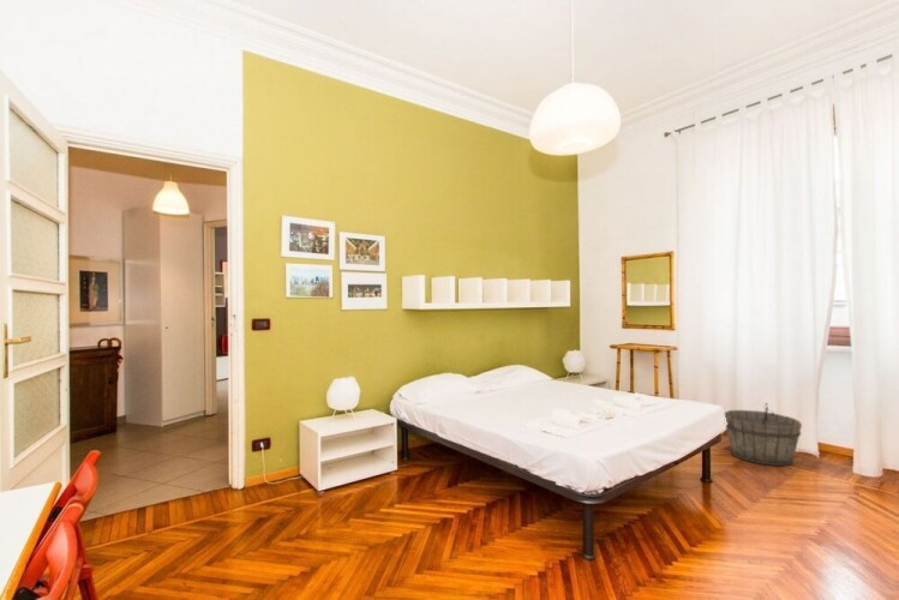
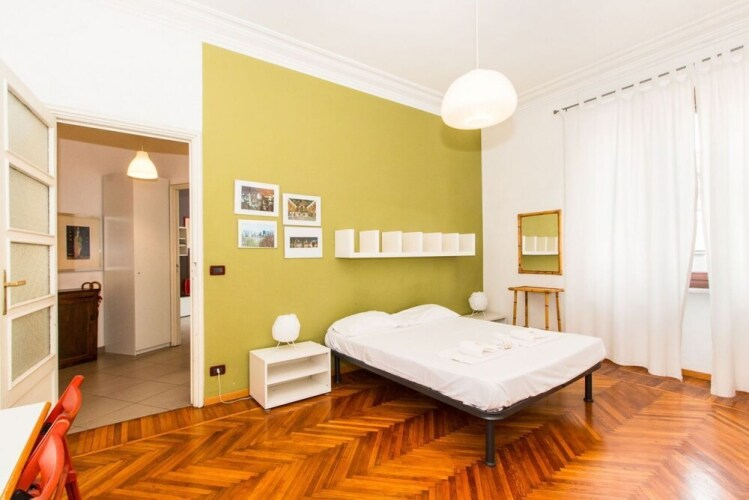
- wooden bucket (761, 430)
